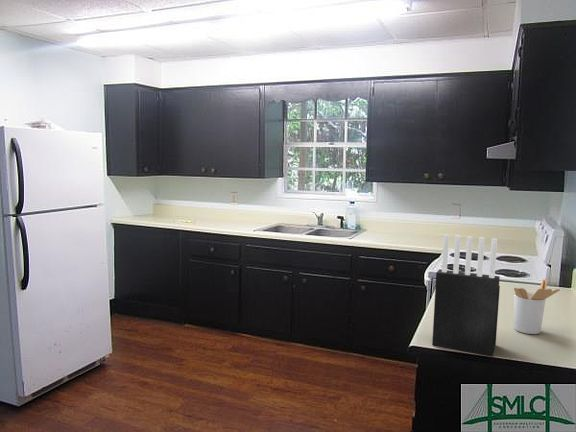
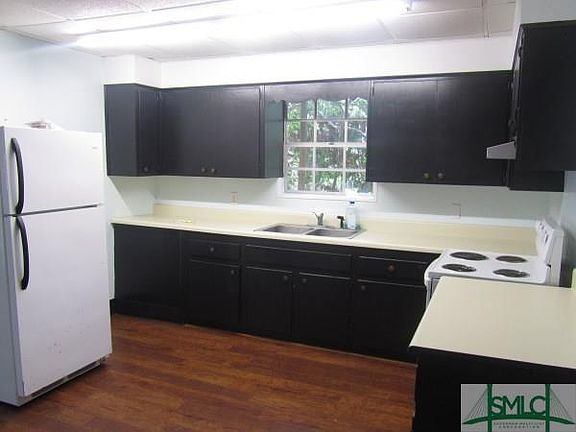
- utensil holder (534, 307)
- knife block (467, 290)
